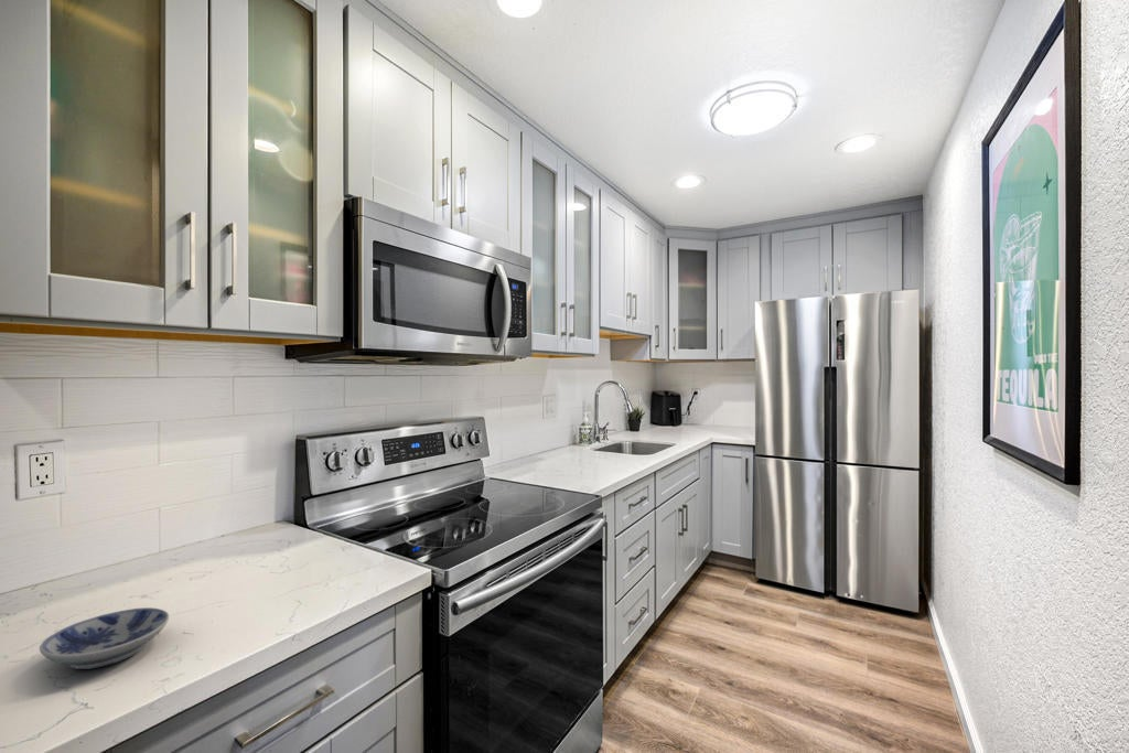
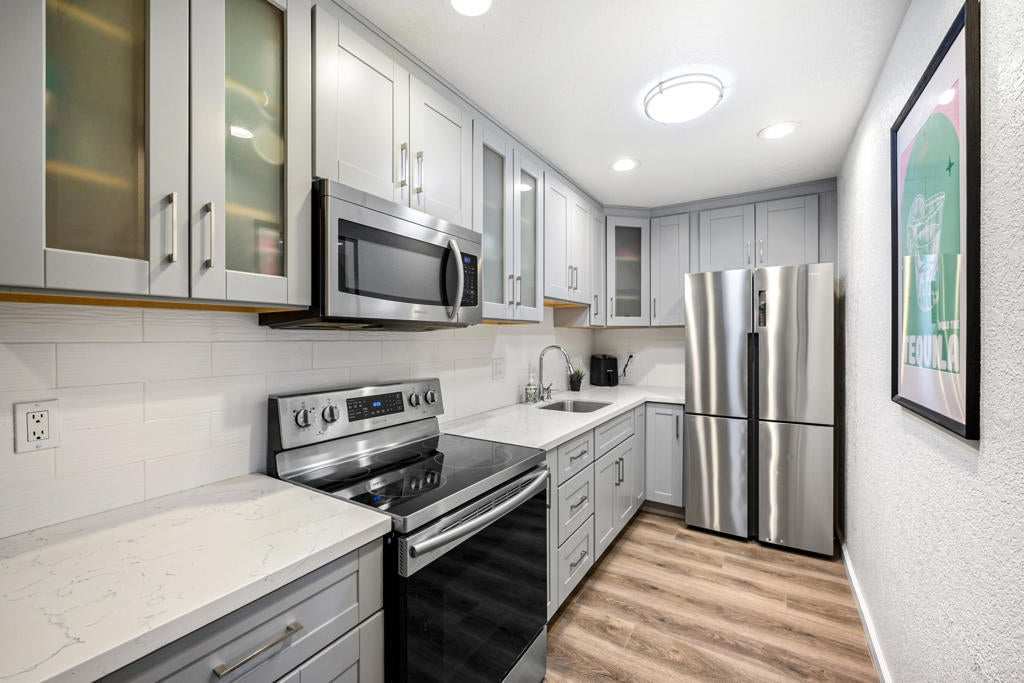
- bowl (108, 641)
